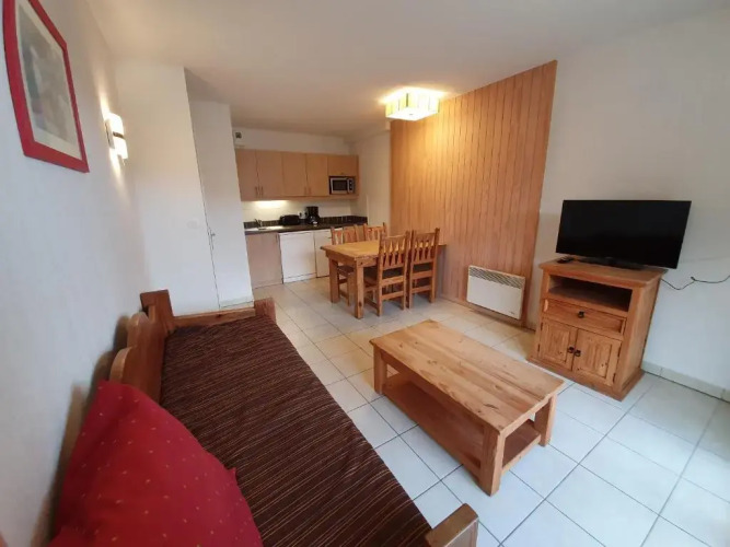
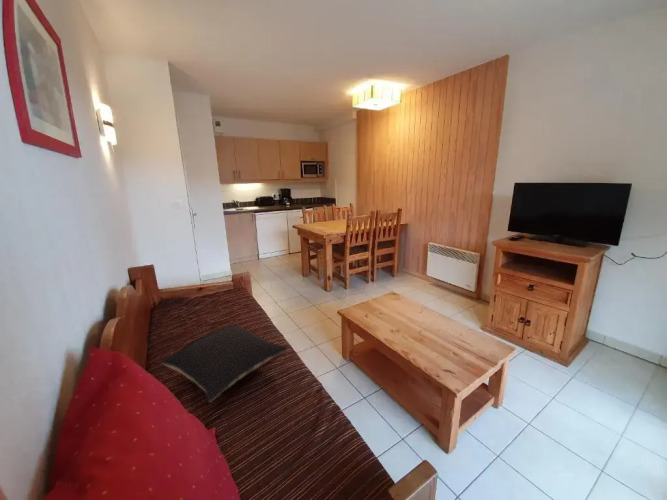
+ pillow (226, 355)
